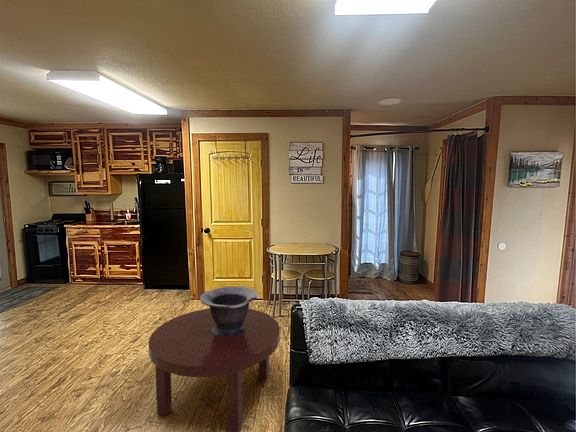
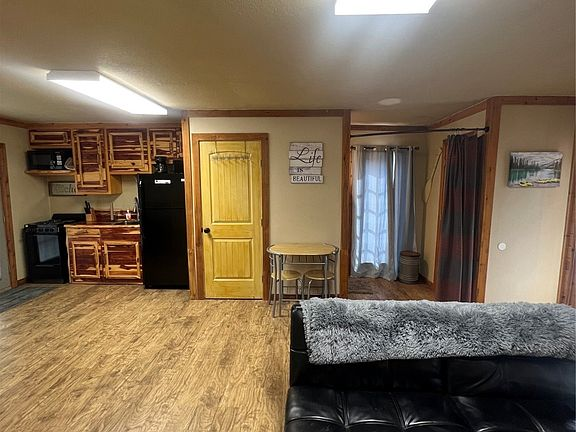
- decorative bowl (228, 310)
- coffee table (217, 362)
